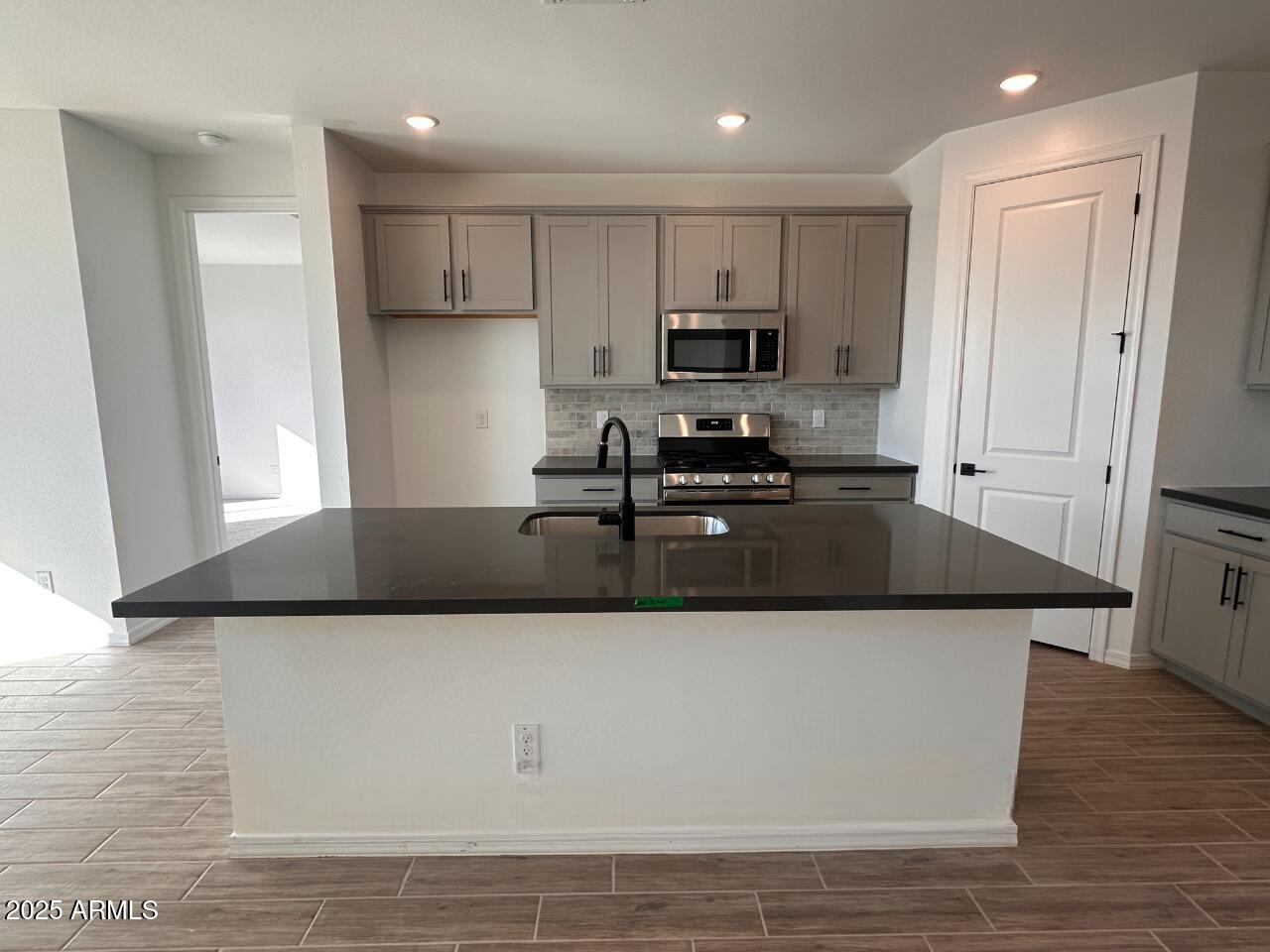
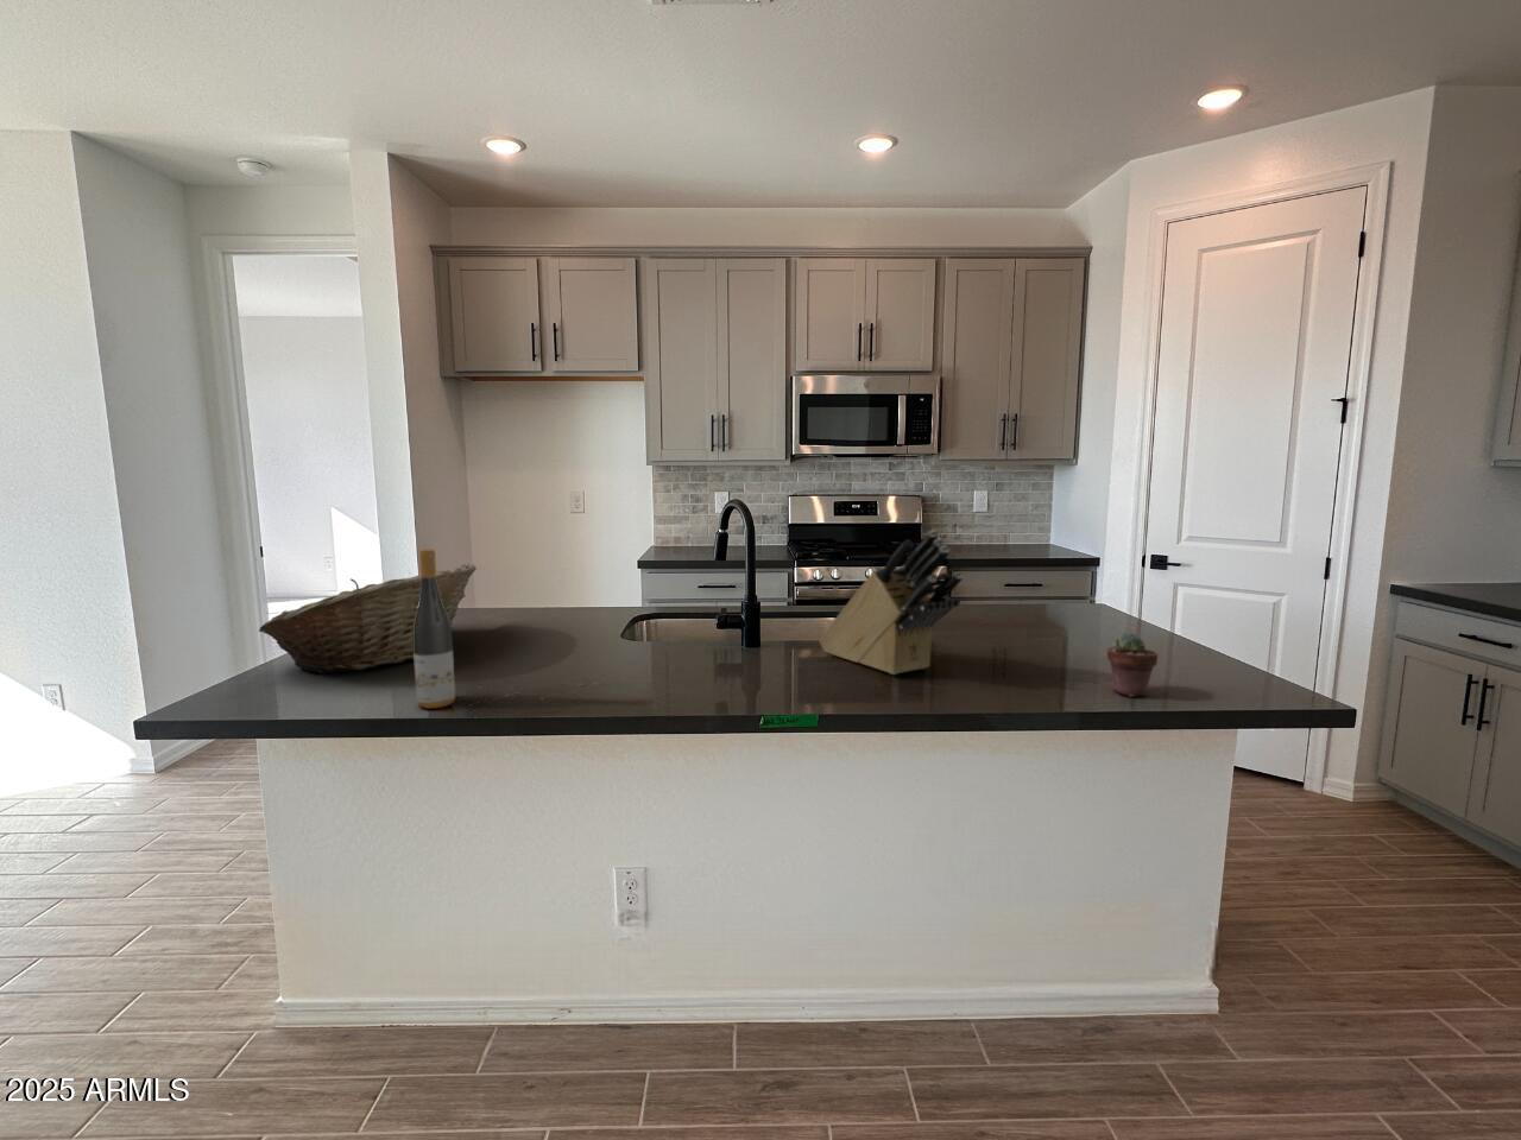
+ wine bottle (431, 627)
+ fruit basket (380, 612)
+ knife block (886, 596)
+ potted succulent (1132, 662)
